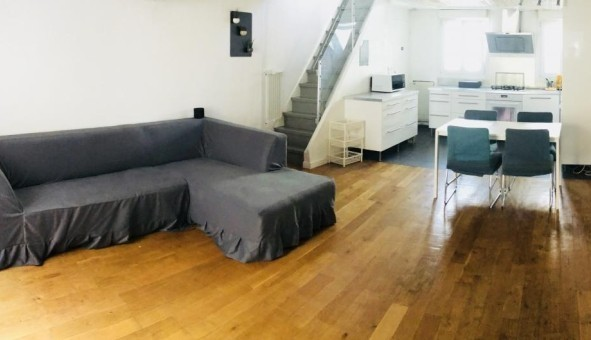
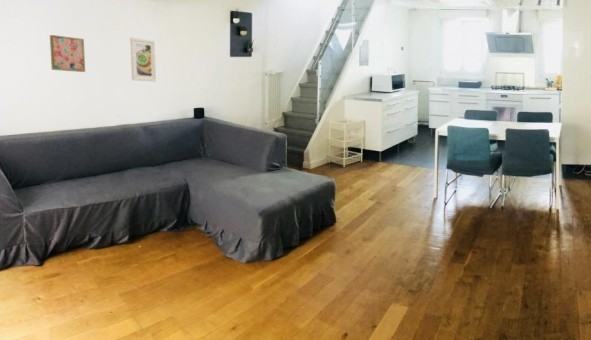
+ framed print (143, 60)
+ wall art (68, 54)
